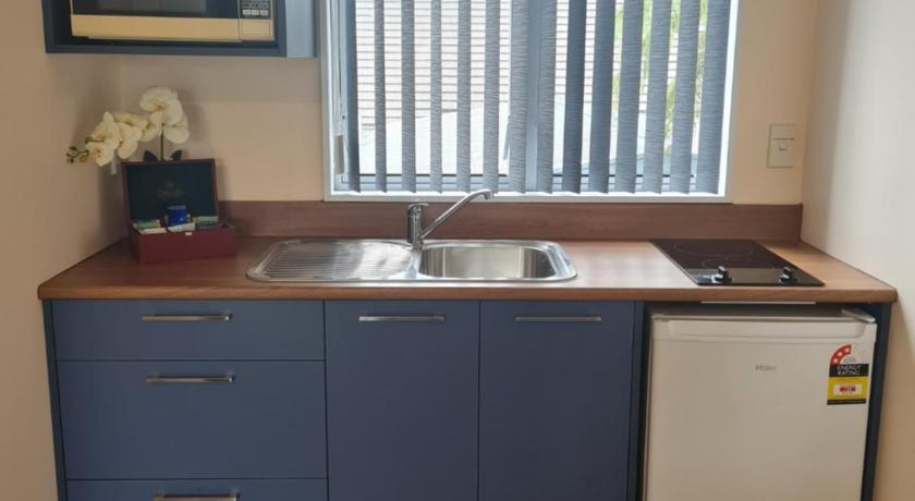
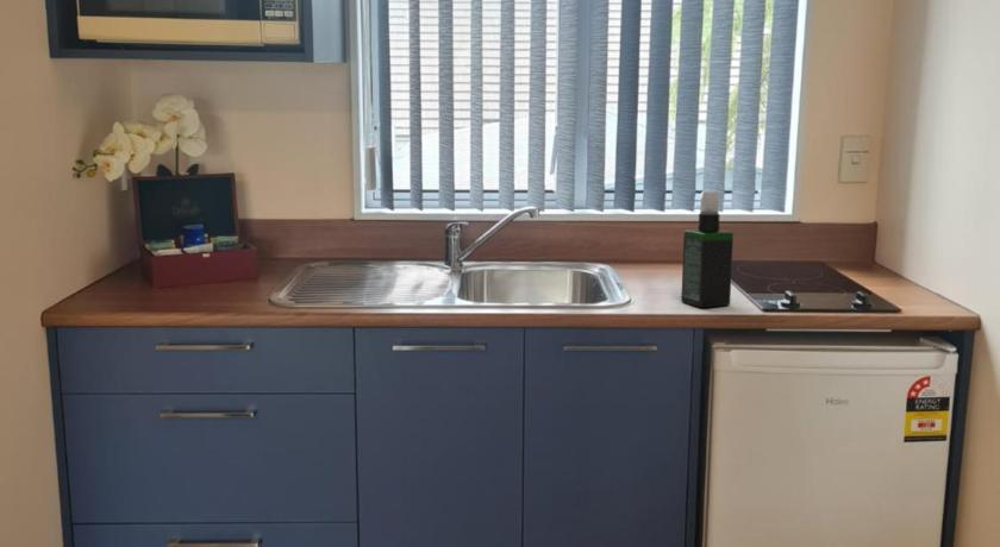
+ spray bottle (707, 247)
